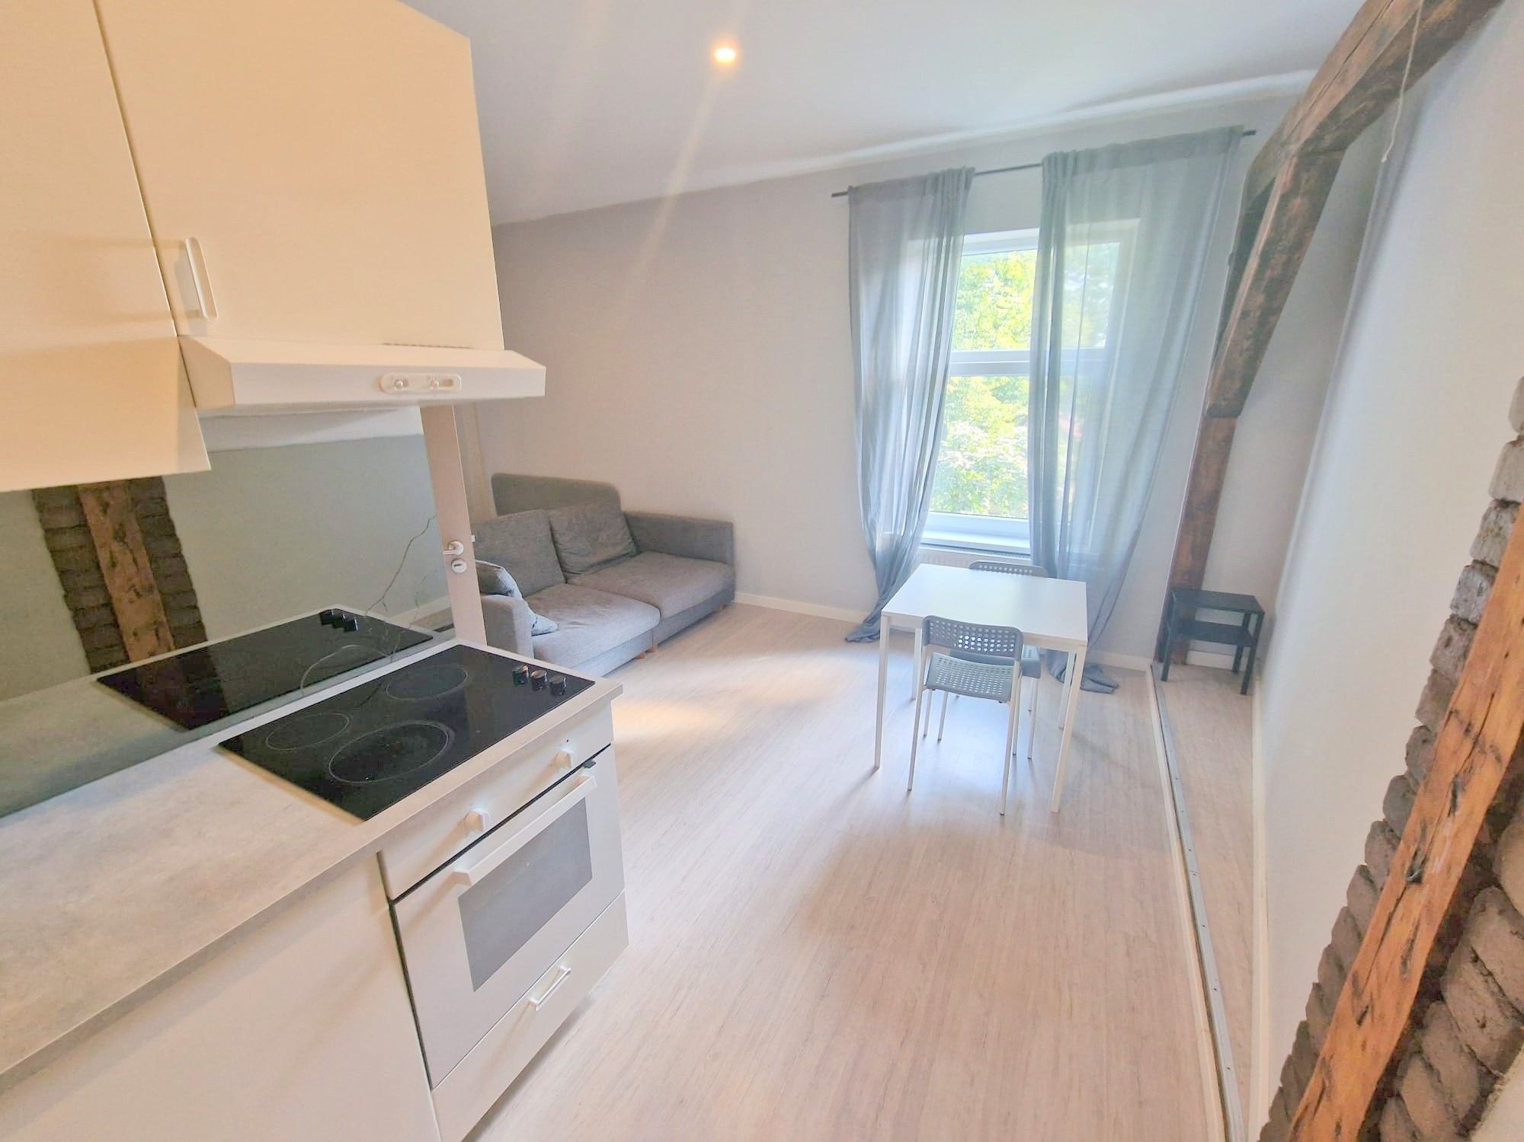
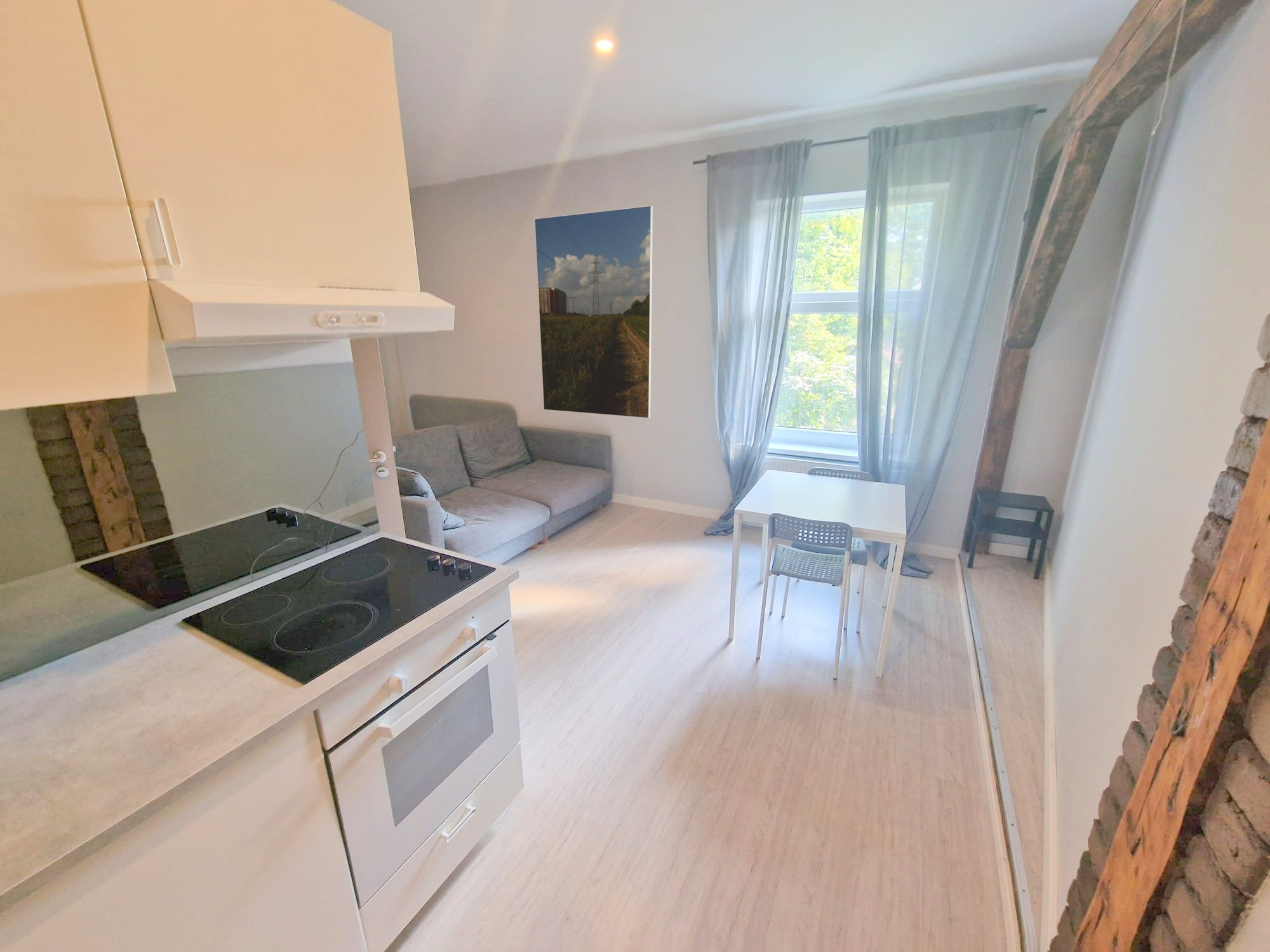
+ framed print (592, 318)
